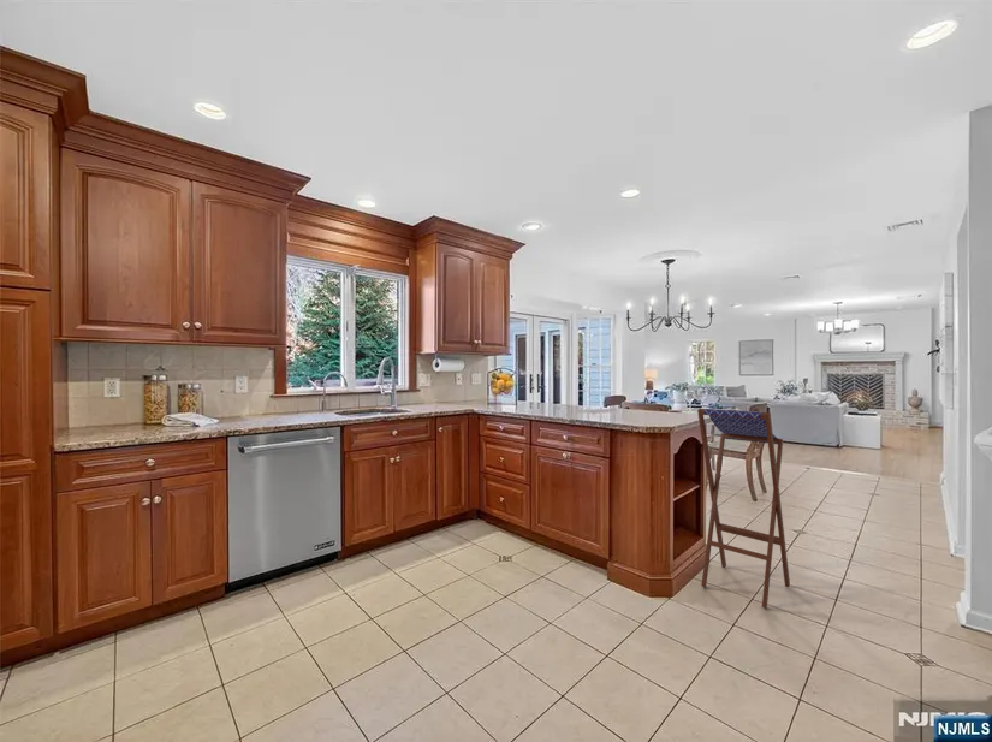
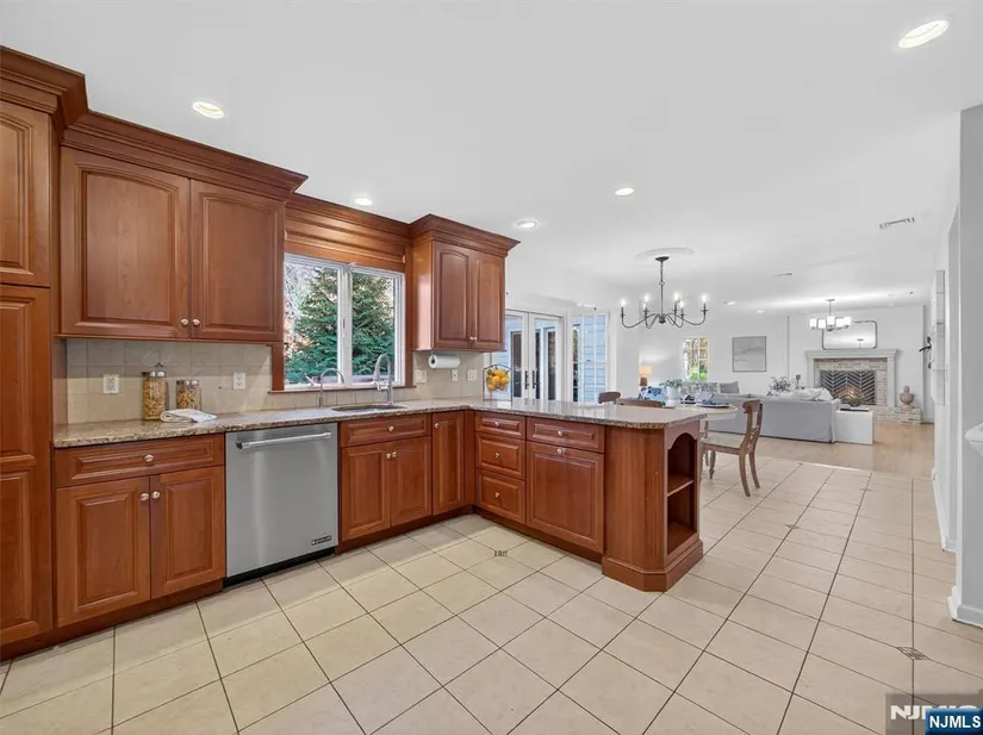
- stool (717, 497)
